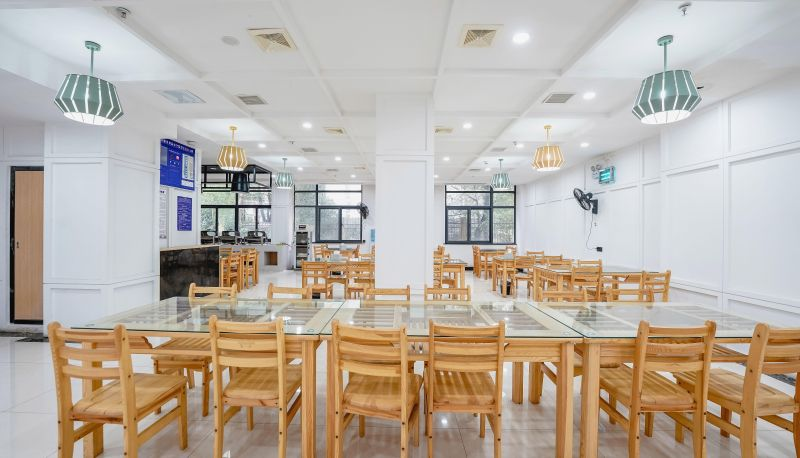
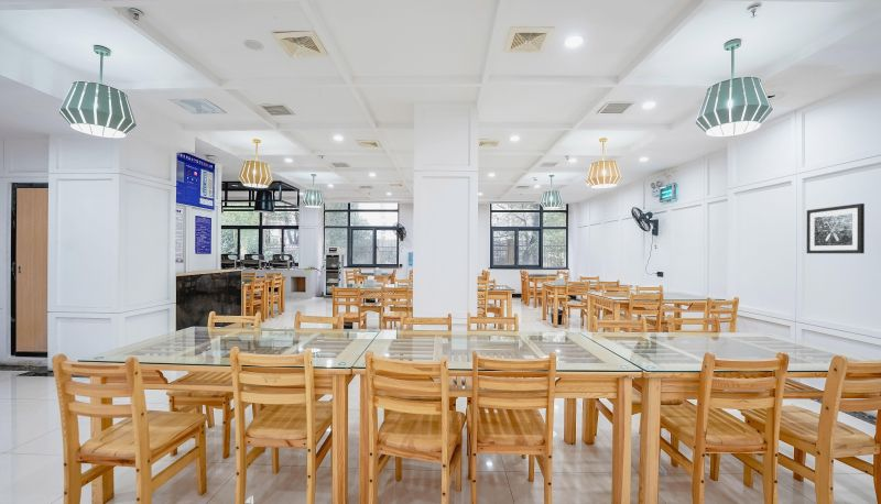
+ wall art (833, 230)
